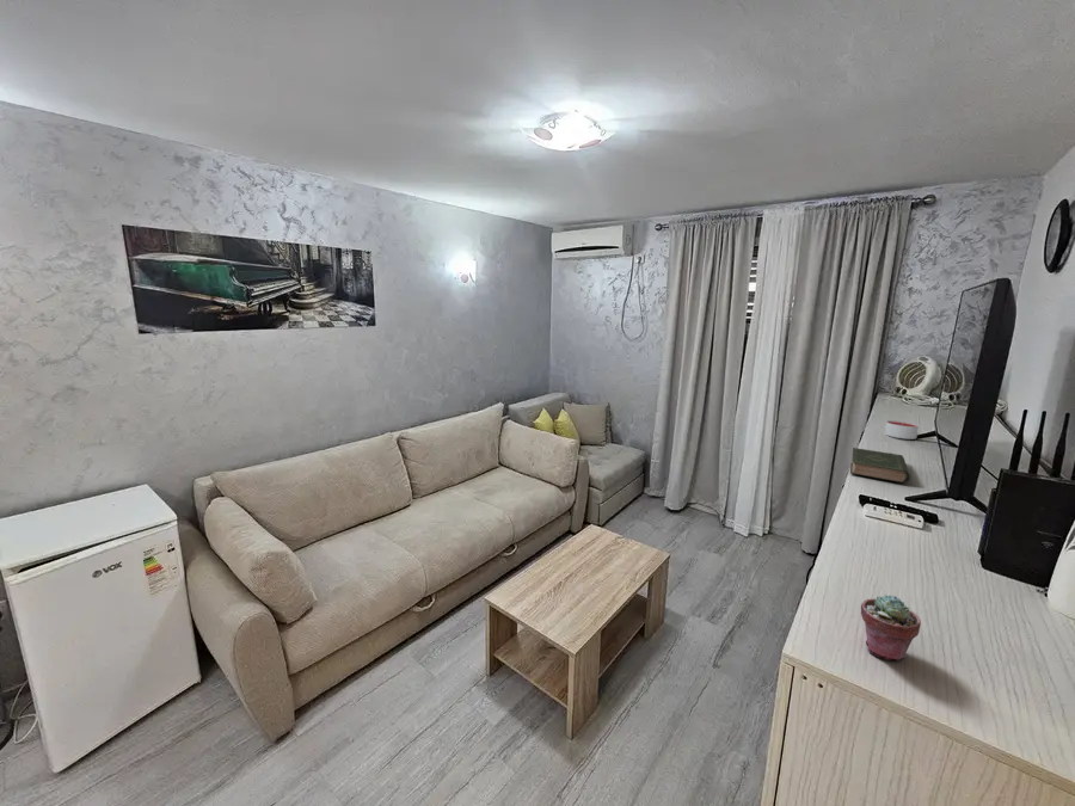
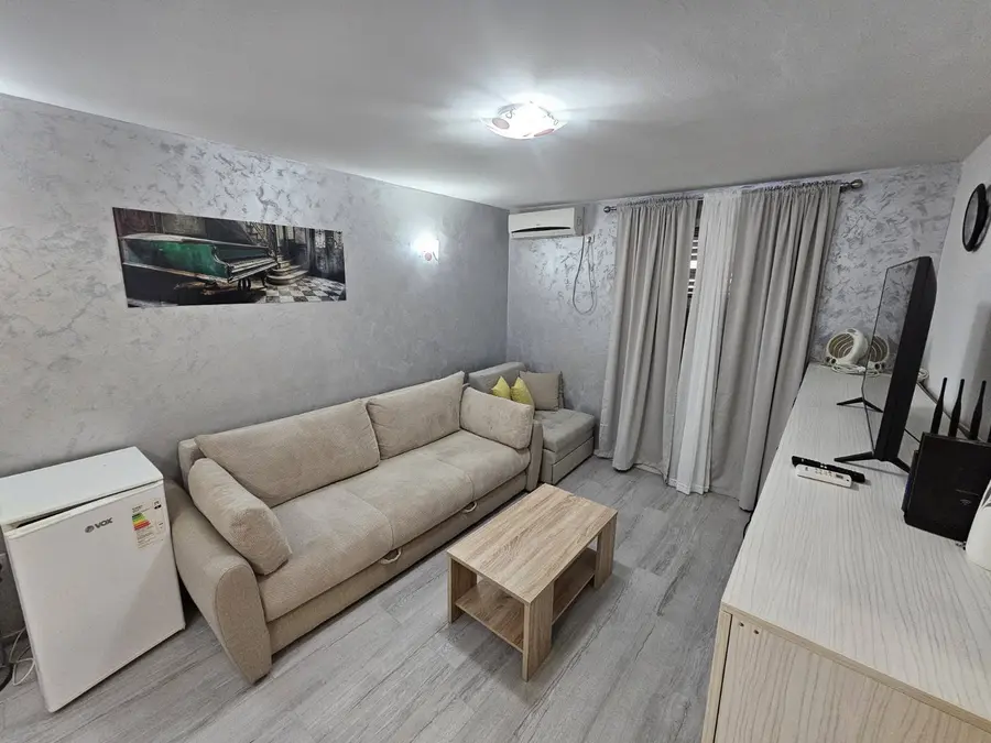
- potted succulent (889, 623)
- candle (901, 429)
- book (878, 463)
